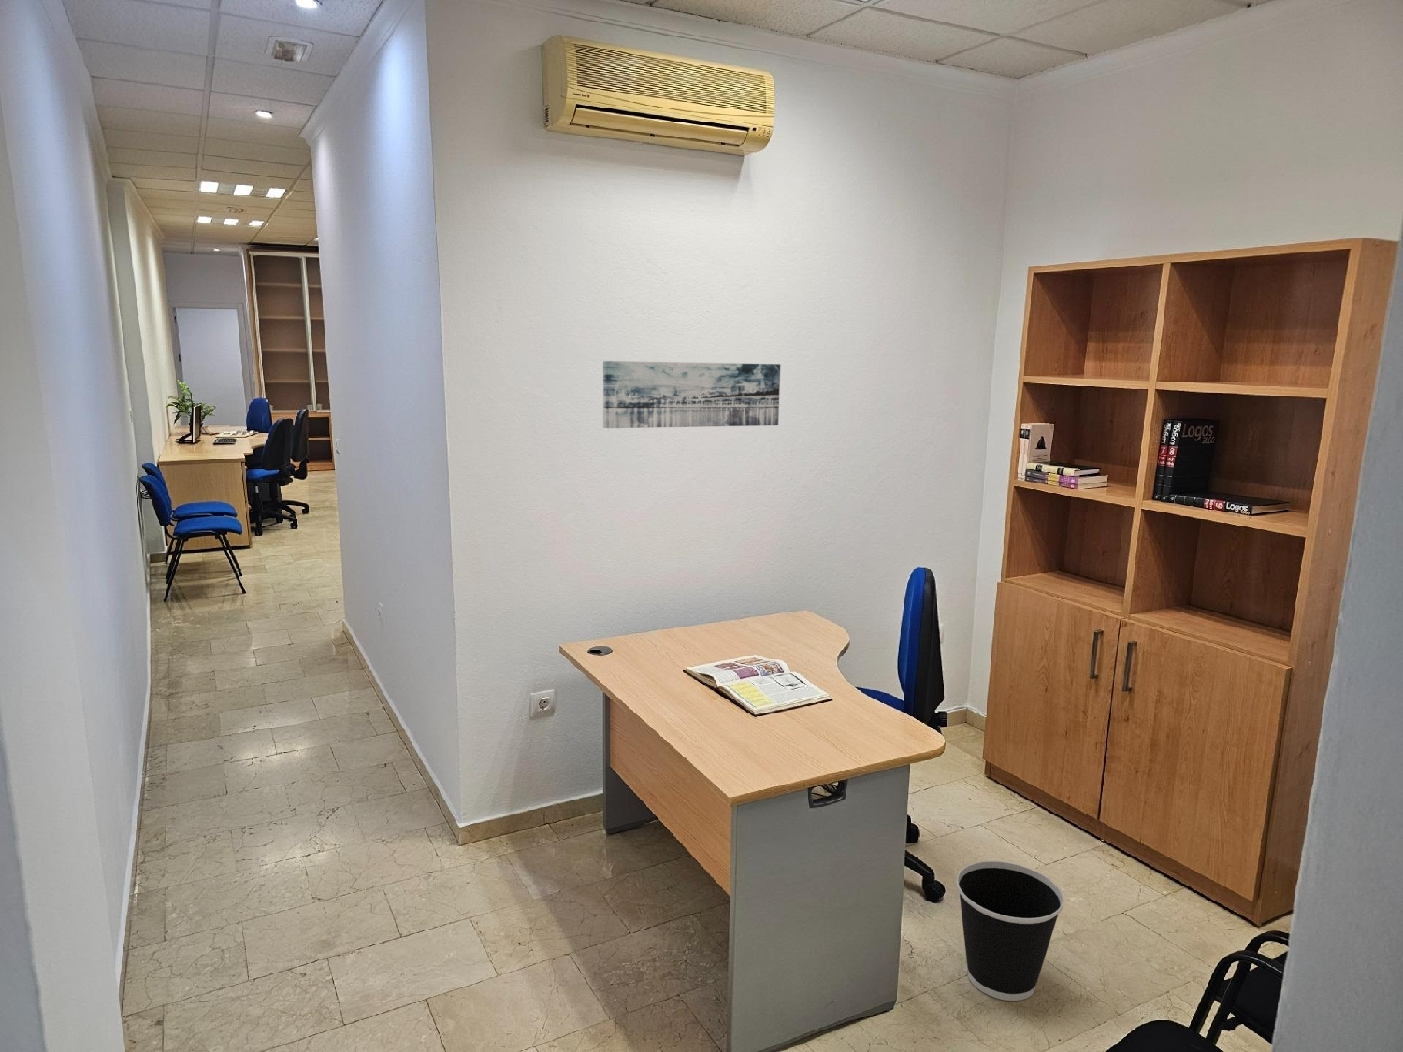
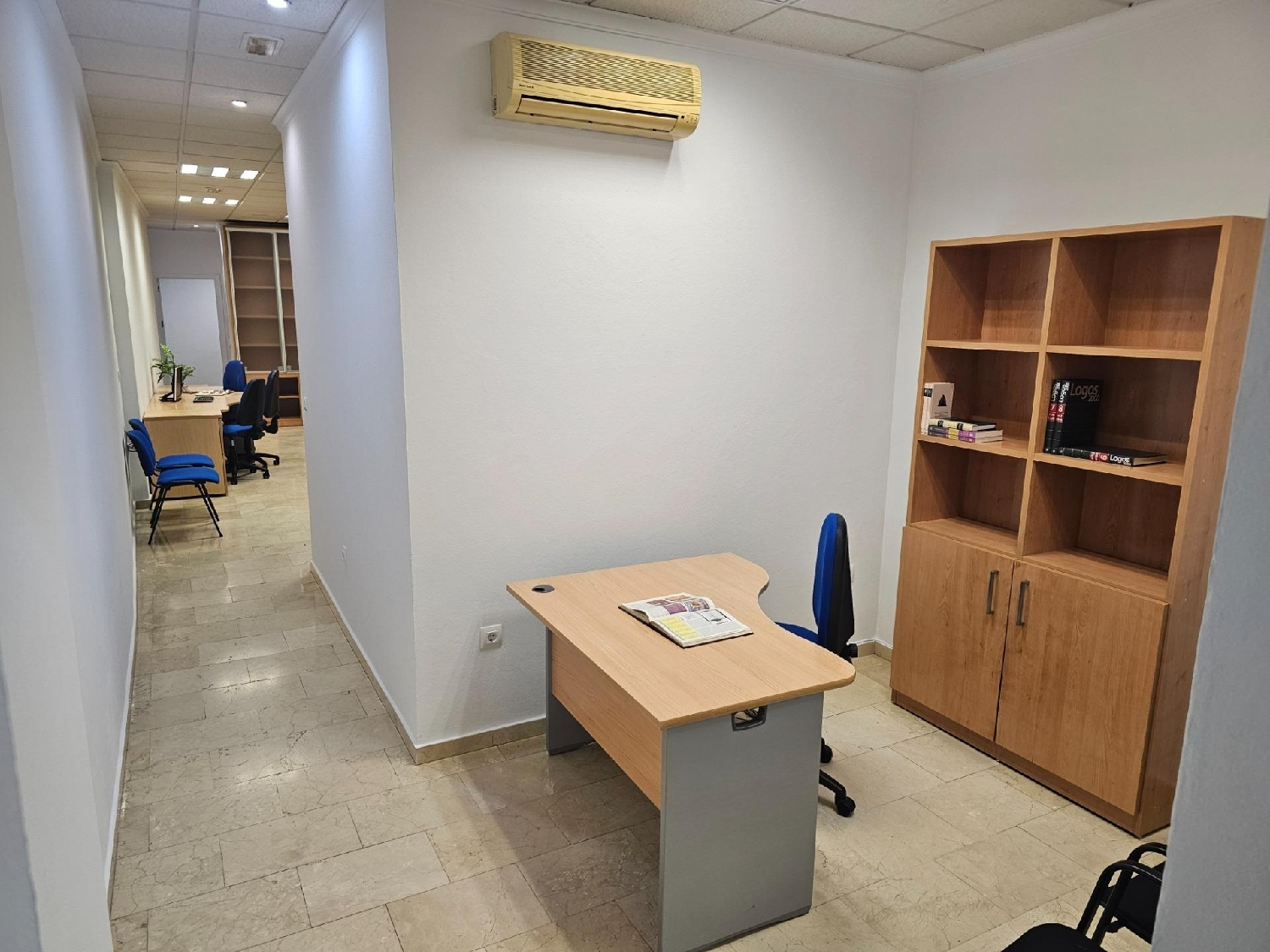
- wall art (695, 394)
- wastebasket (1004, 934)
